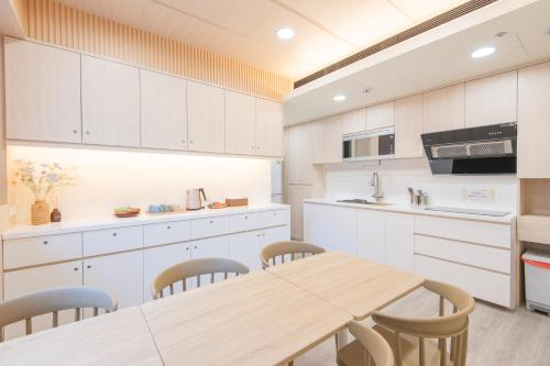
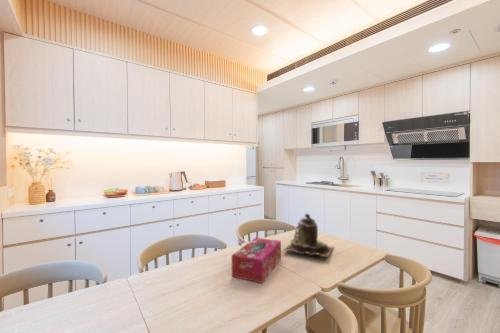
+ tissue box (258, 257)
+ teapot (309, 232)
